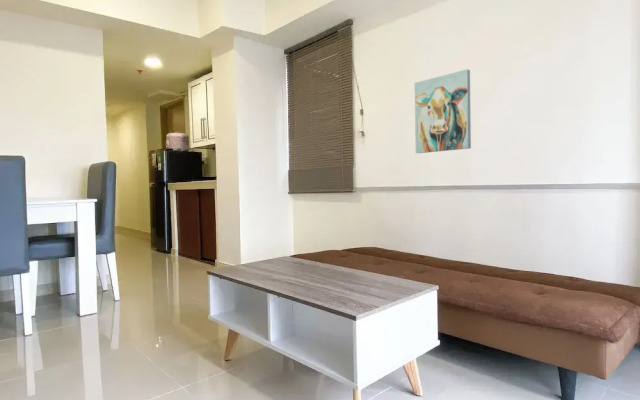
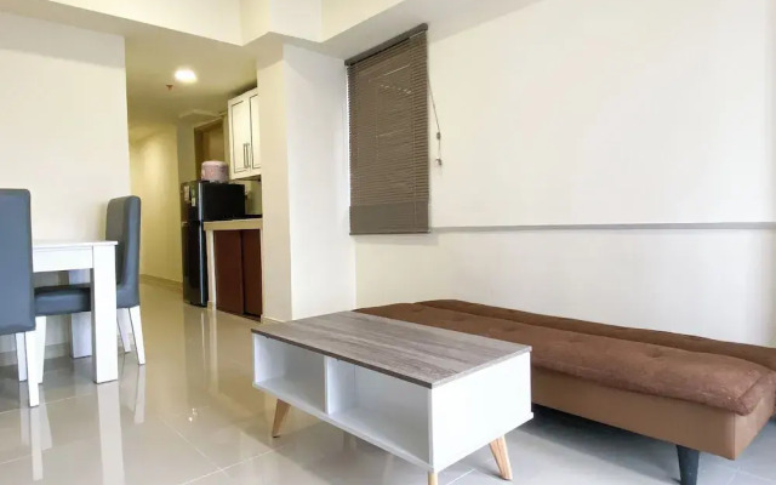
- wall art (441, 114)
